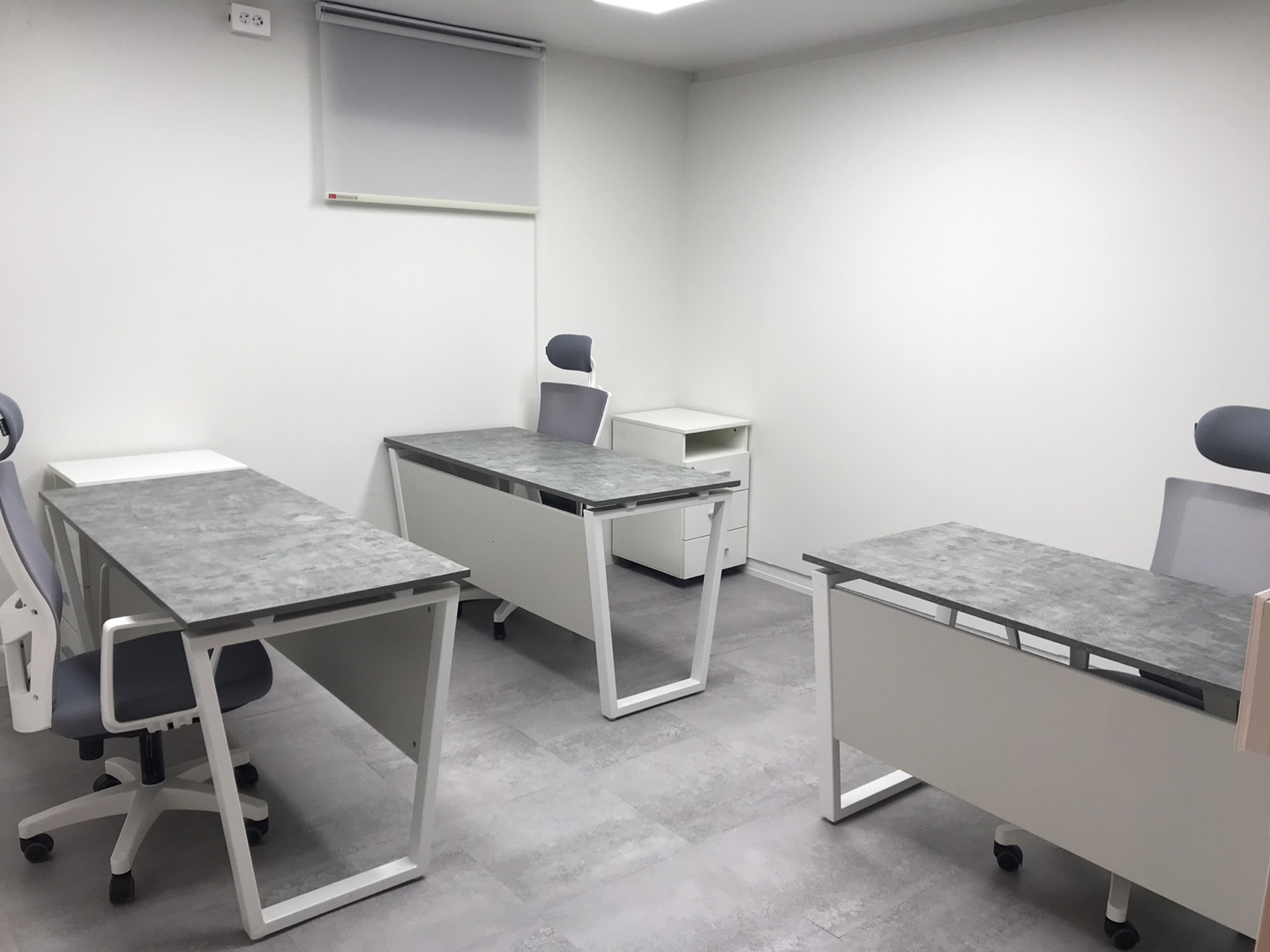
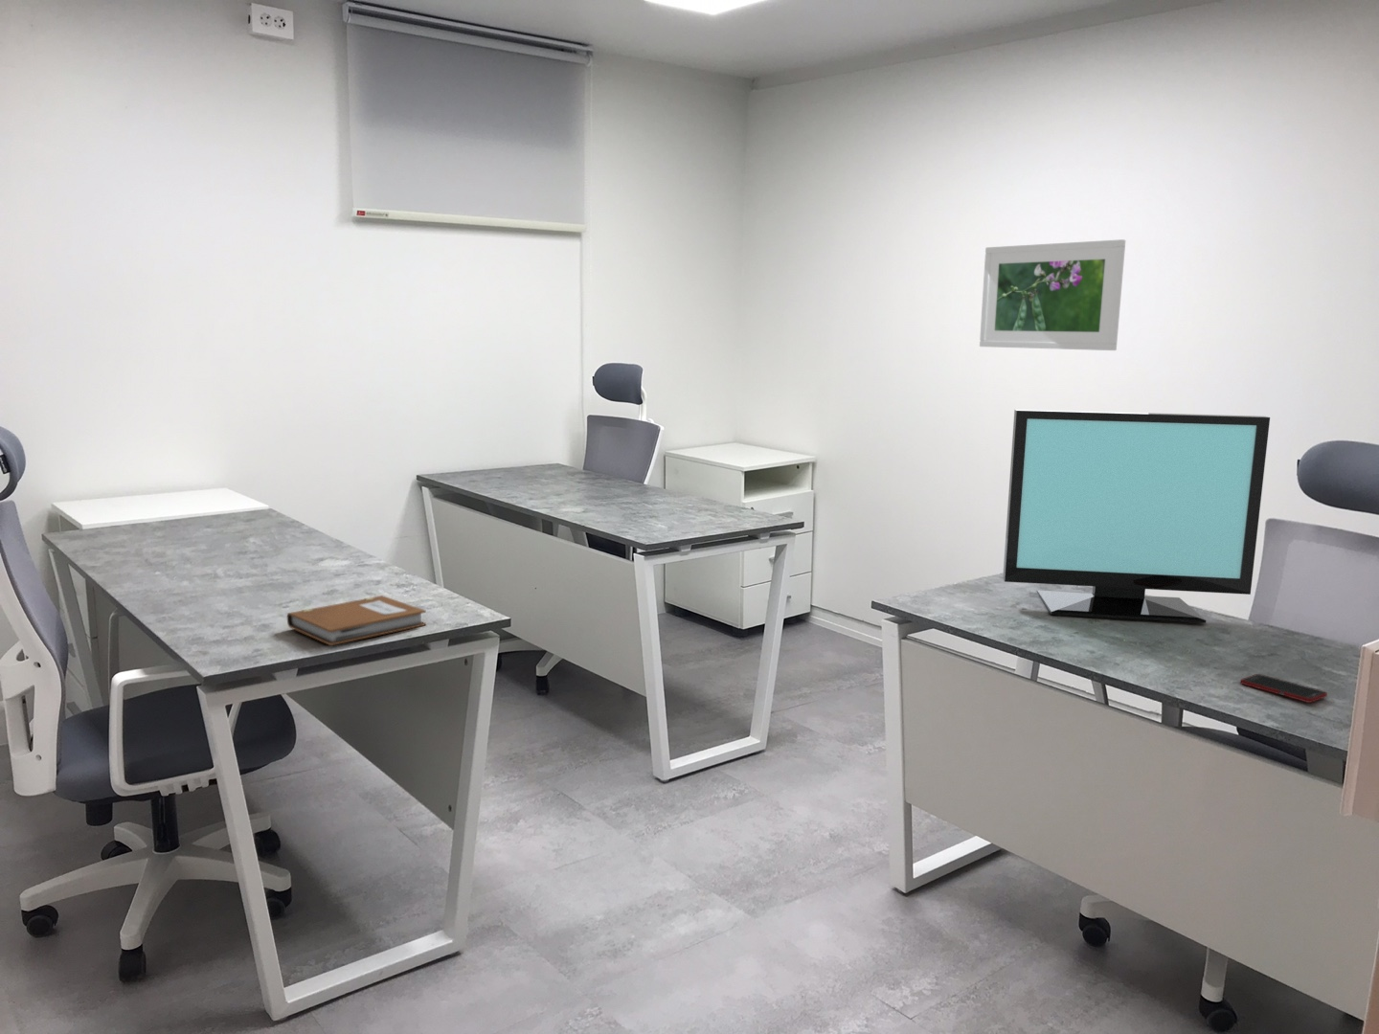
+ notebook (359, 618)
+ monitor (1125, 510)
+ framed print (1048, 295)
+ cell phone (1282, 688)
